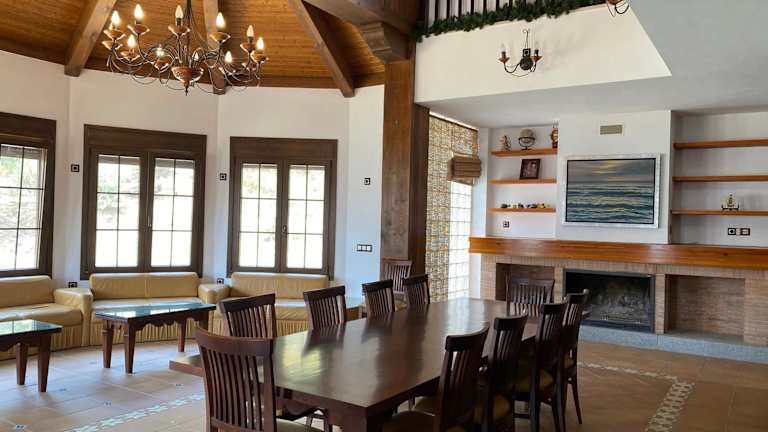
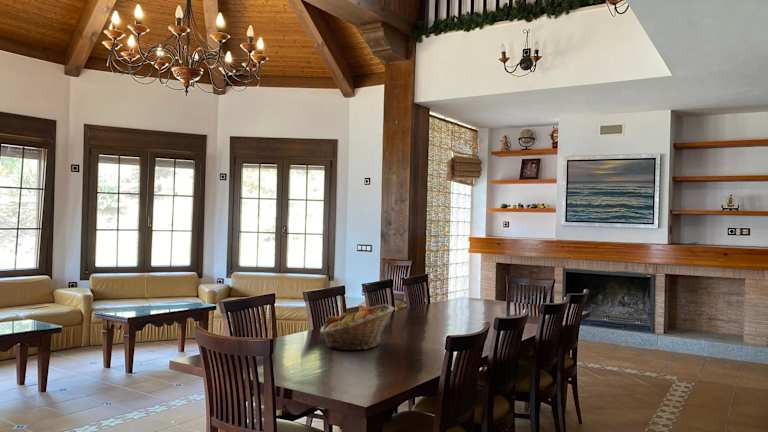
+ fruit basket (357, 325)
